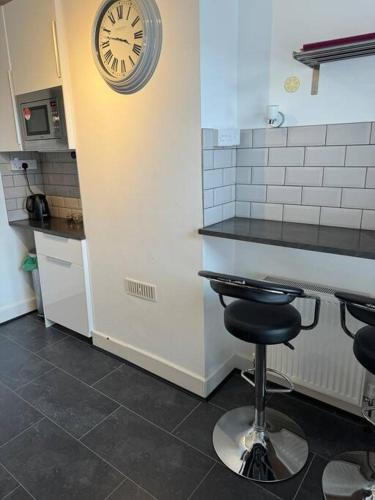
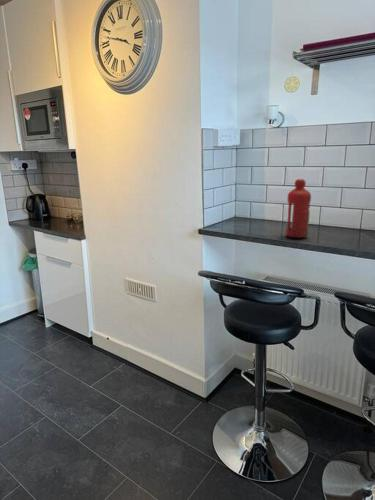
+ water bottle (298, 208)
